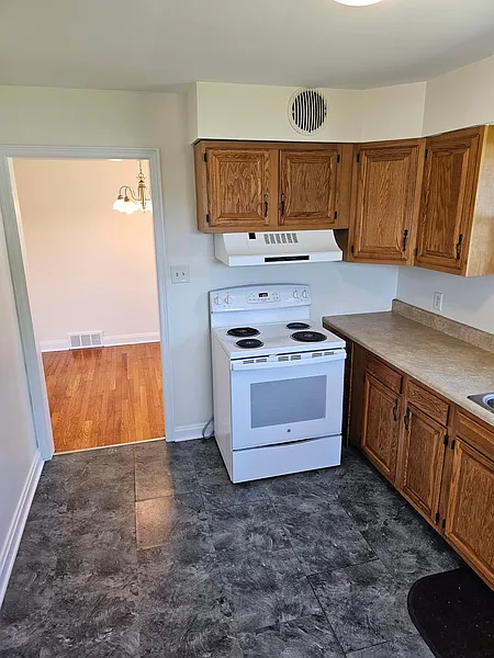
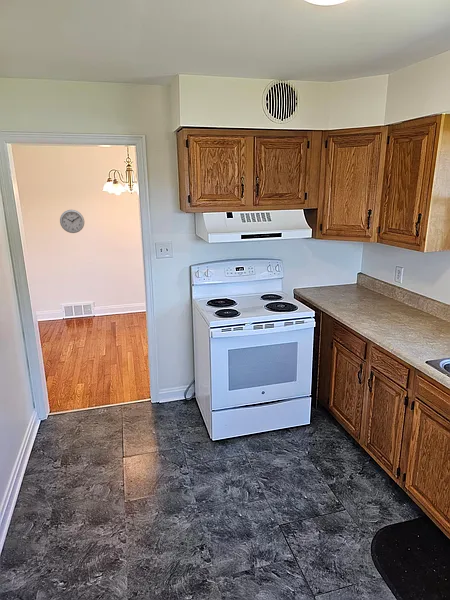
+ wall clock (72, 221)
